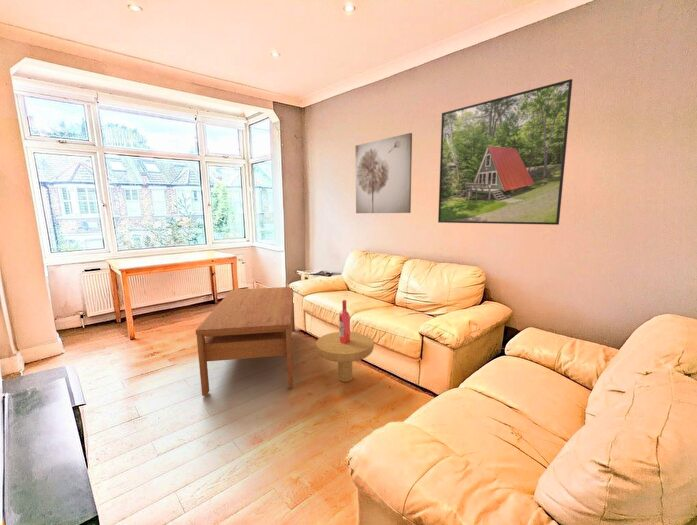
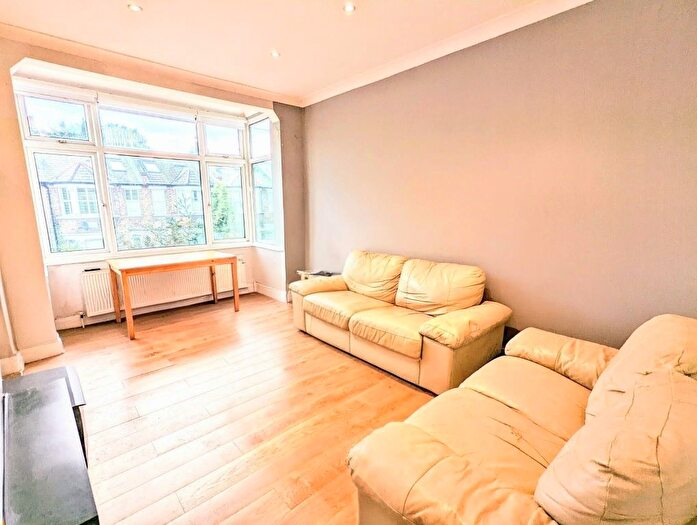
- coffee table (256, 330)
- wall art (381, 177)
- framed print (494, 162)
- side table (344, 340)
